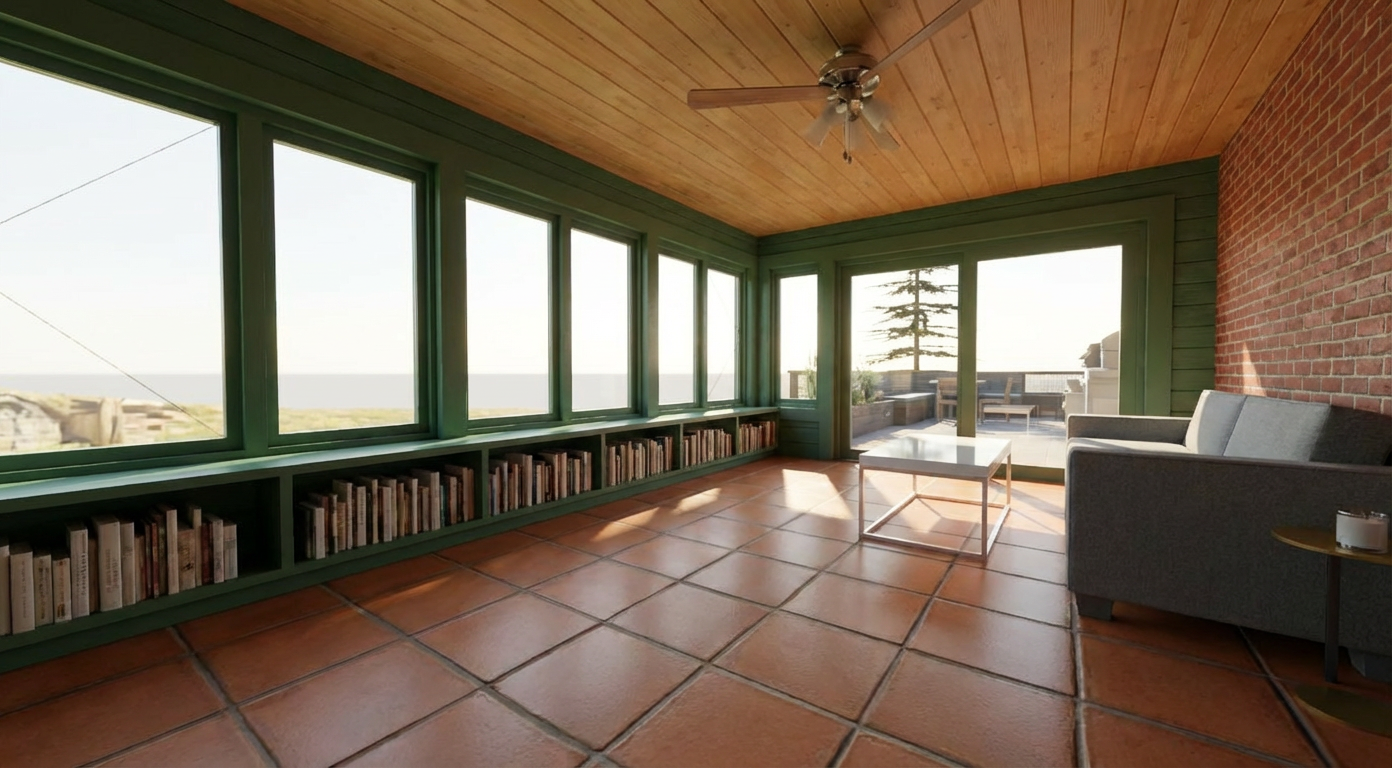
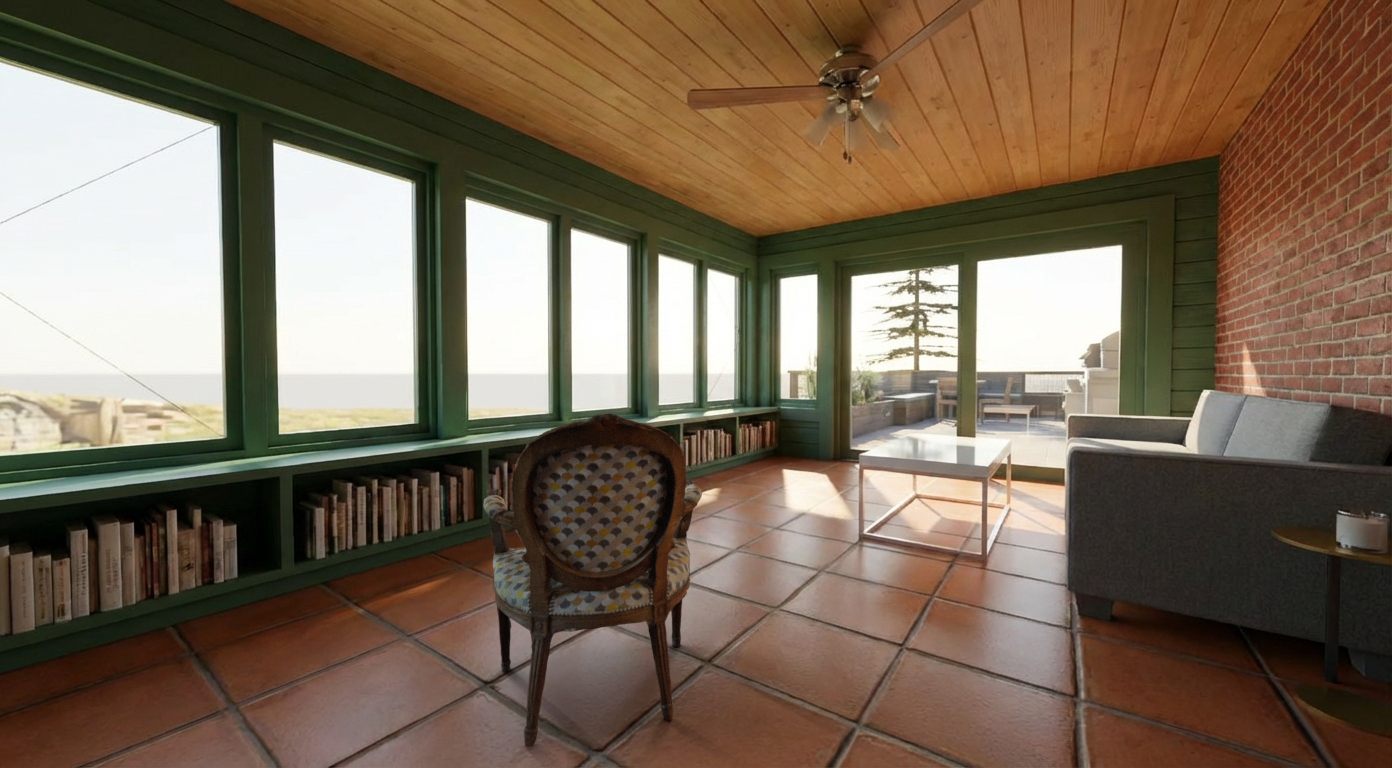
+ armchair (604, 549)
